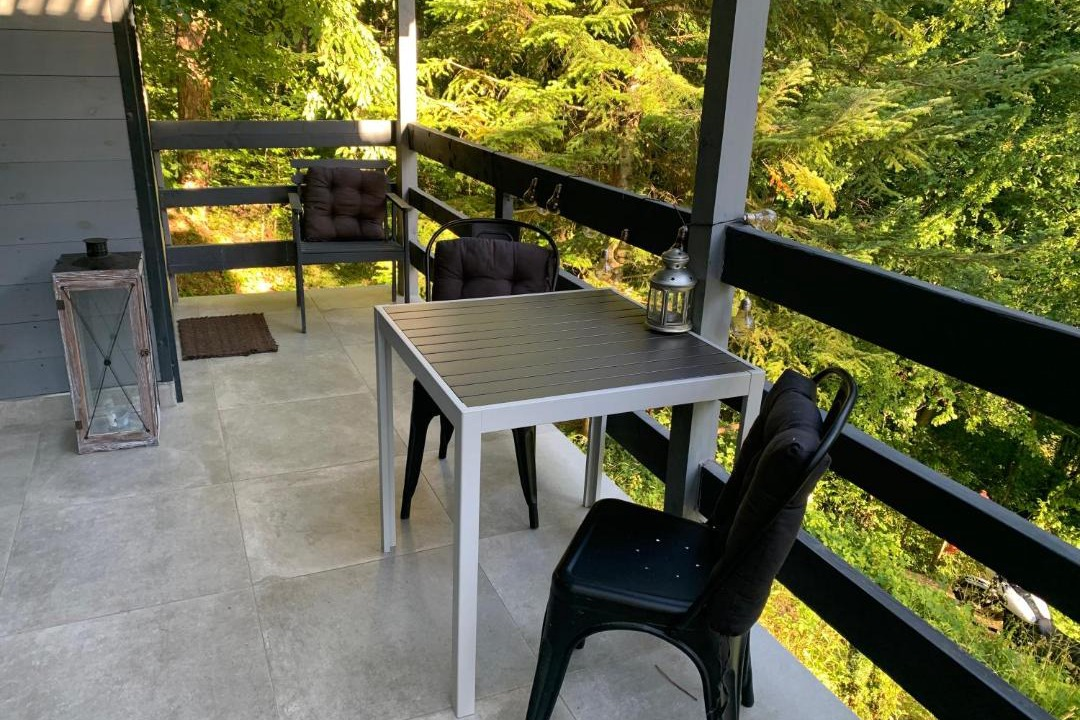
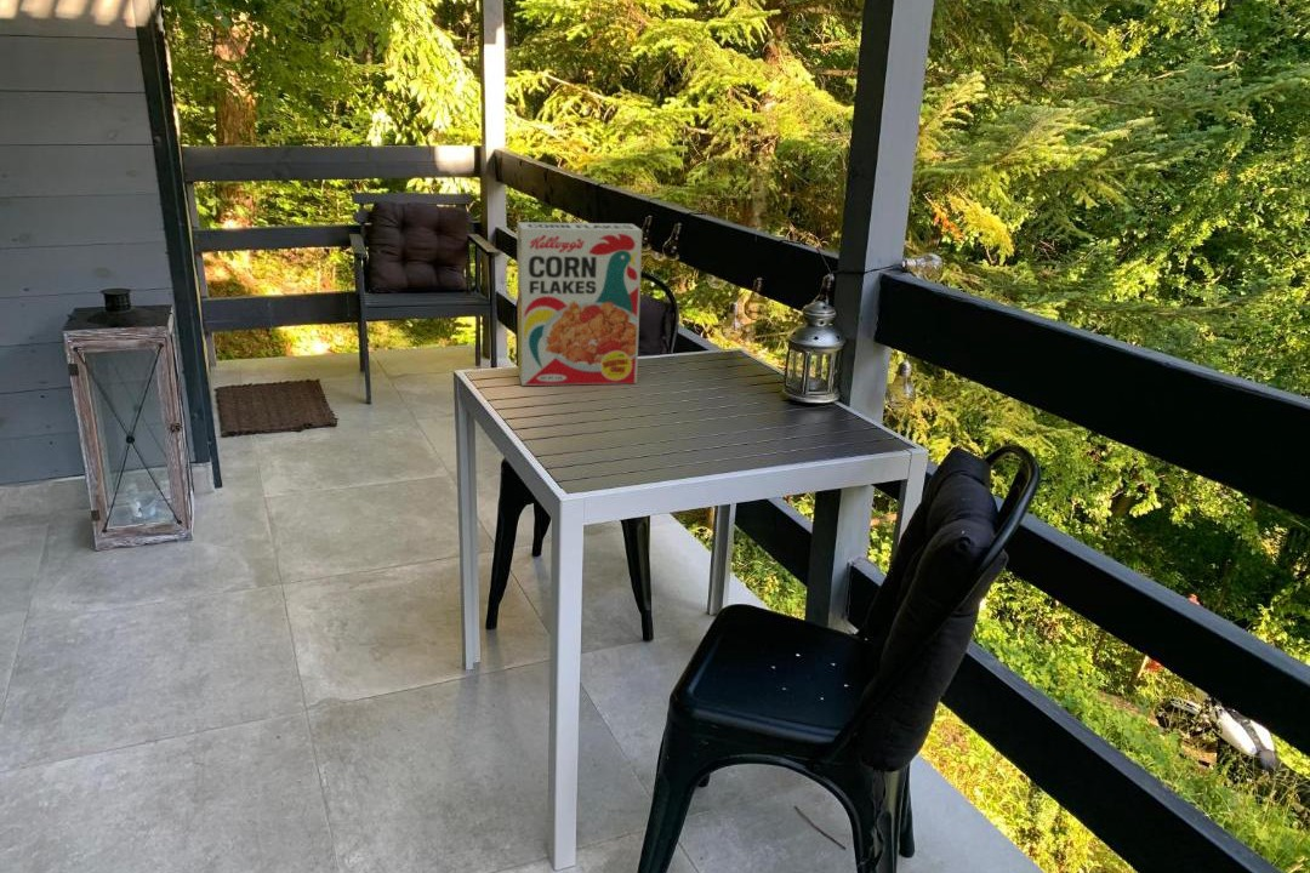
+ cereal box (577, 303)
